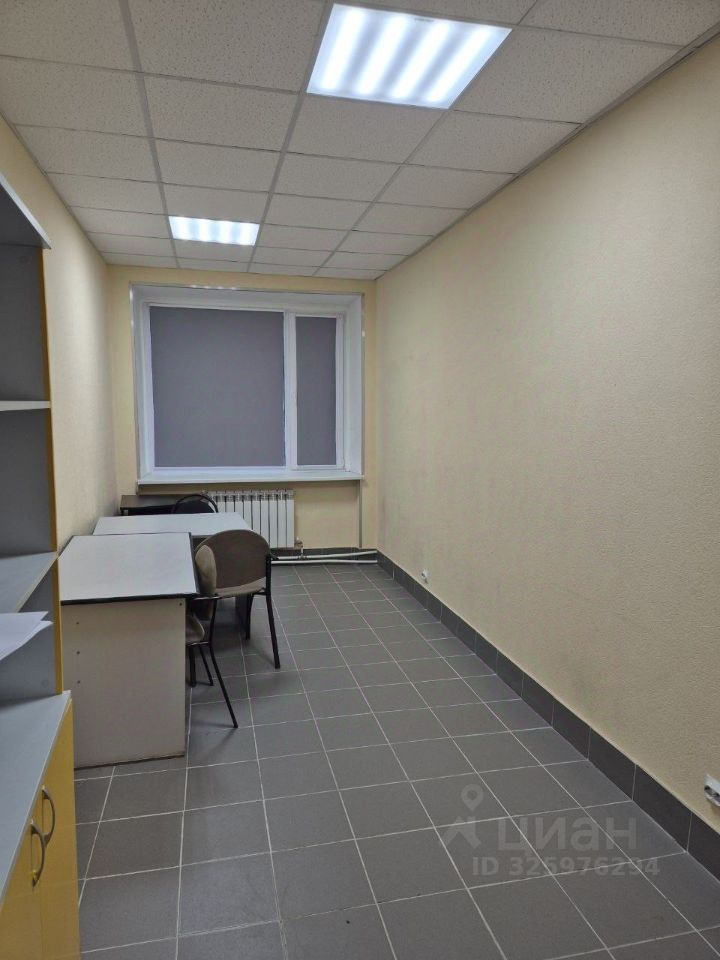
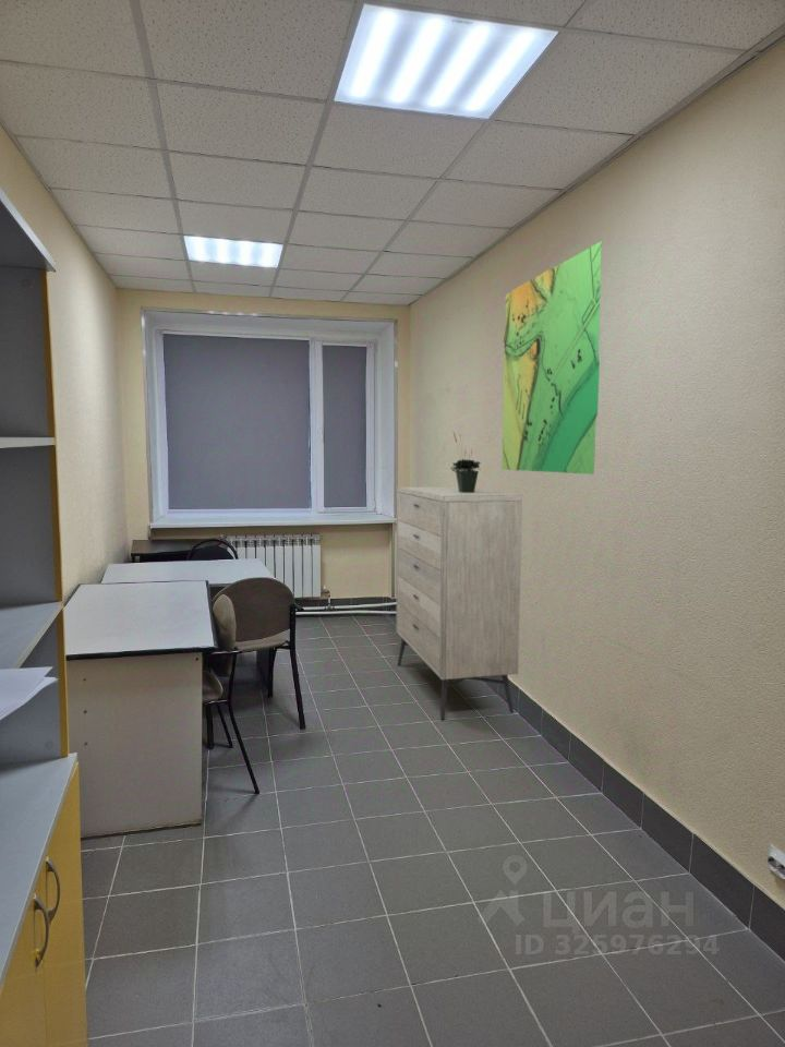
+ dresser (450, 589)
+ map (543, 373)
+ potted plant (466, 461)
